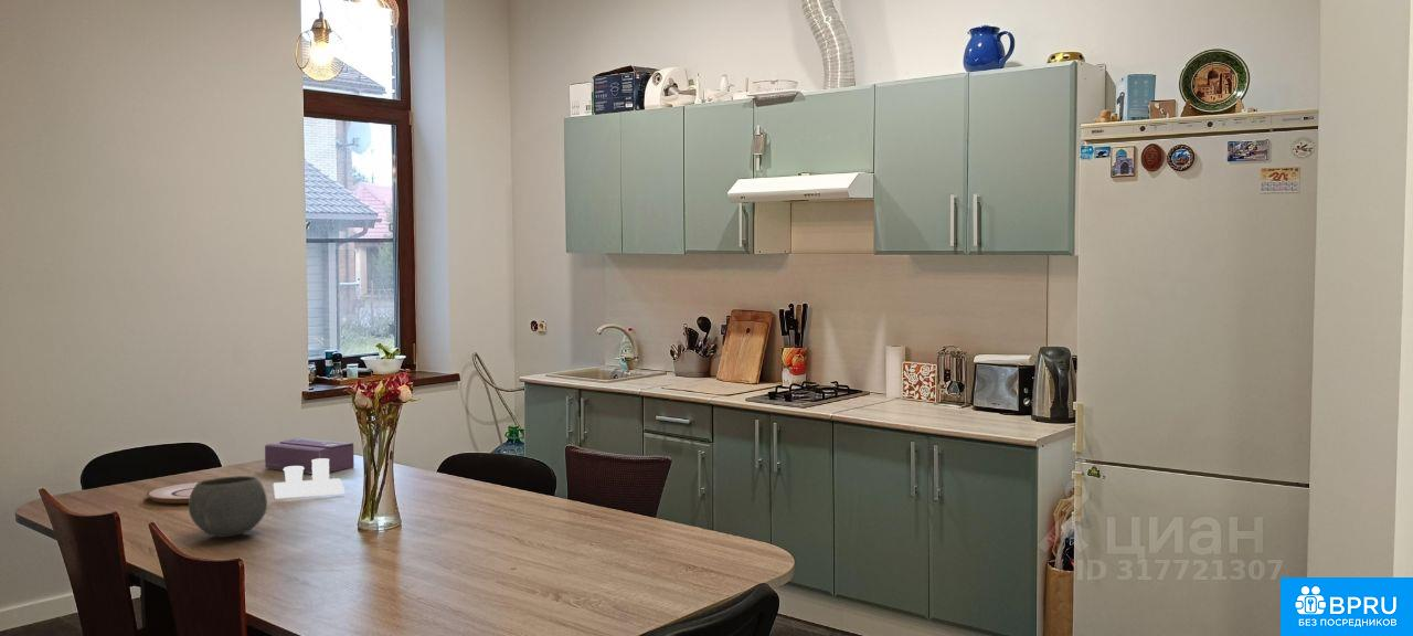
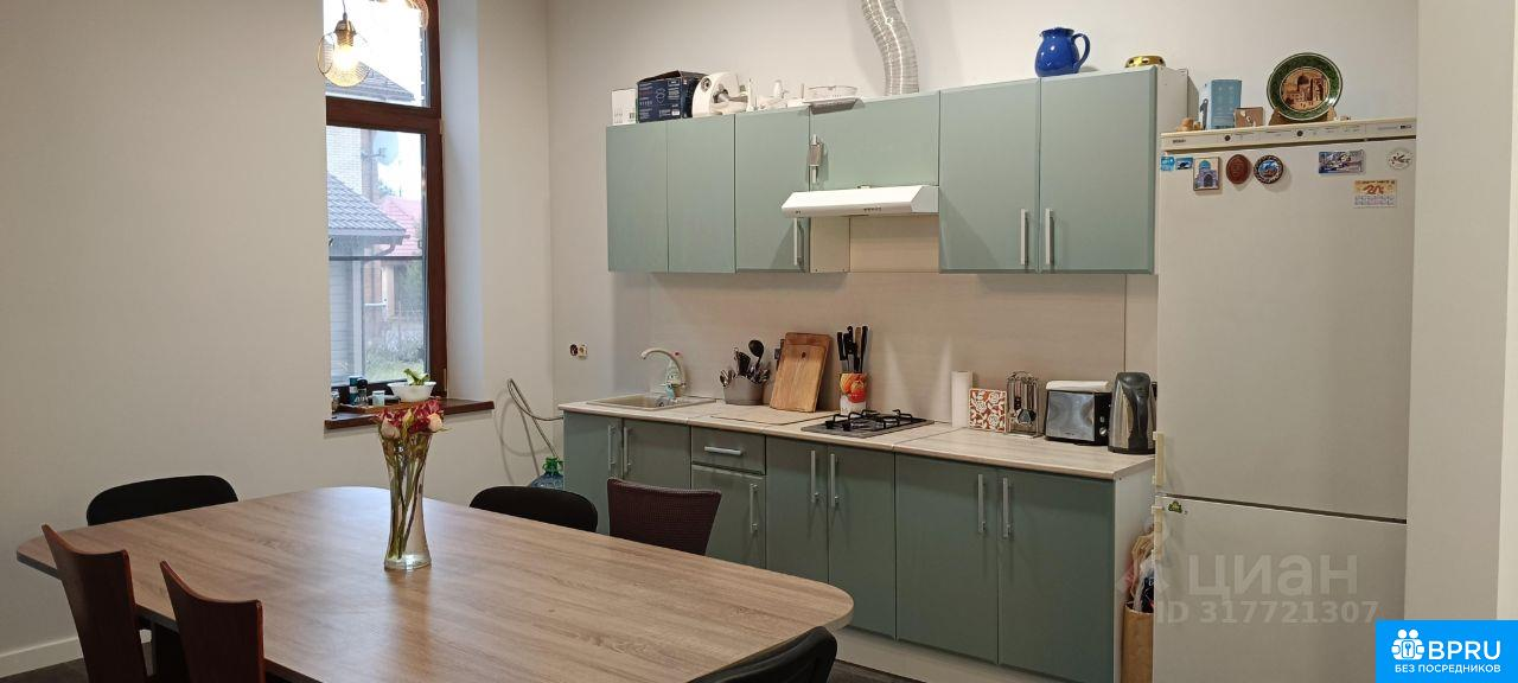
- tissue box (309, 455)
- bowl (227, 507)
- salt and pepper shaker set (312, 476)
- plate (192, 489)
